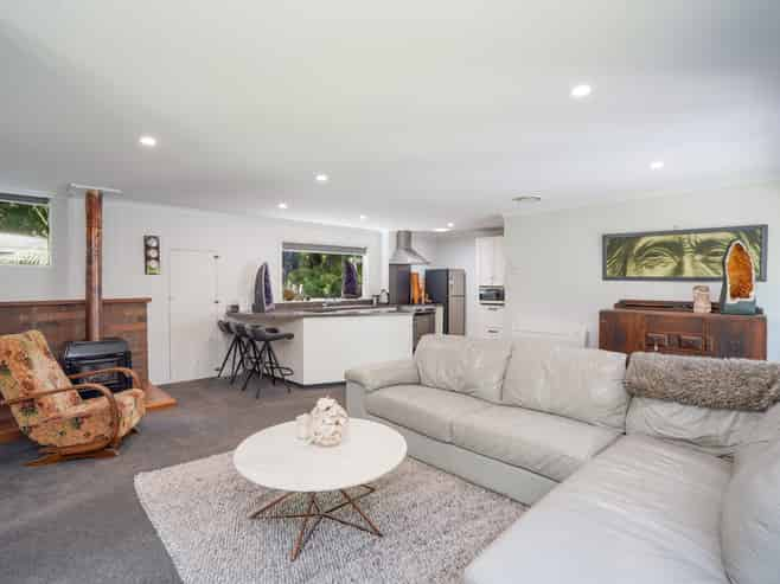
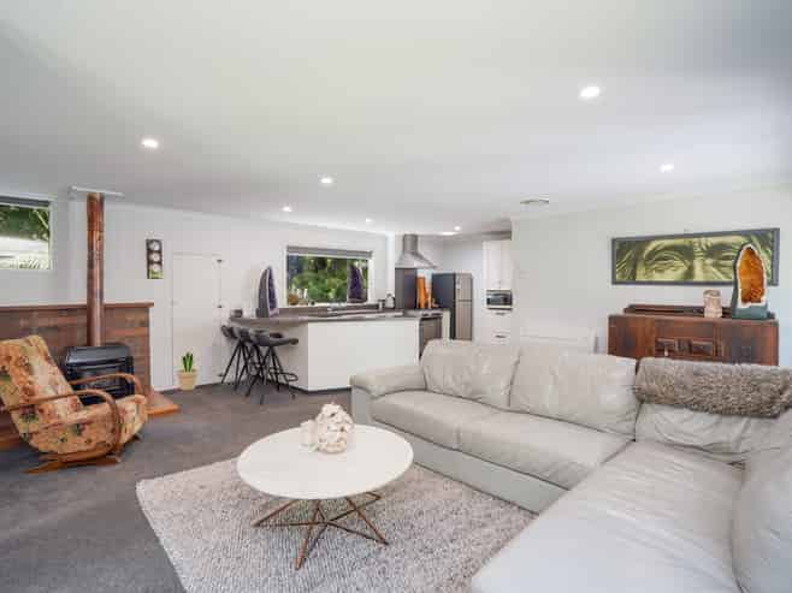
+ potted plant (189, 369)
